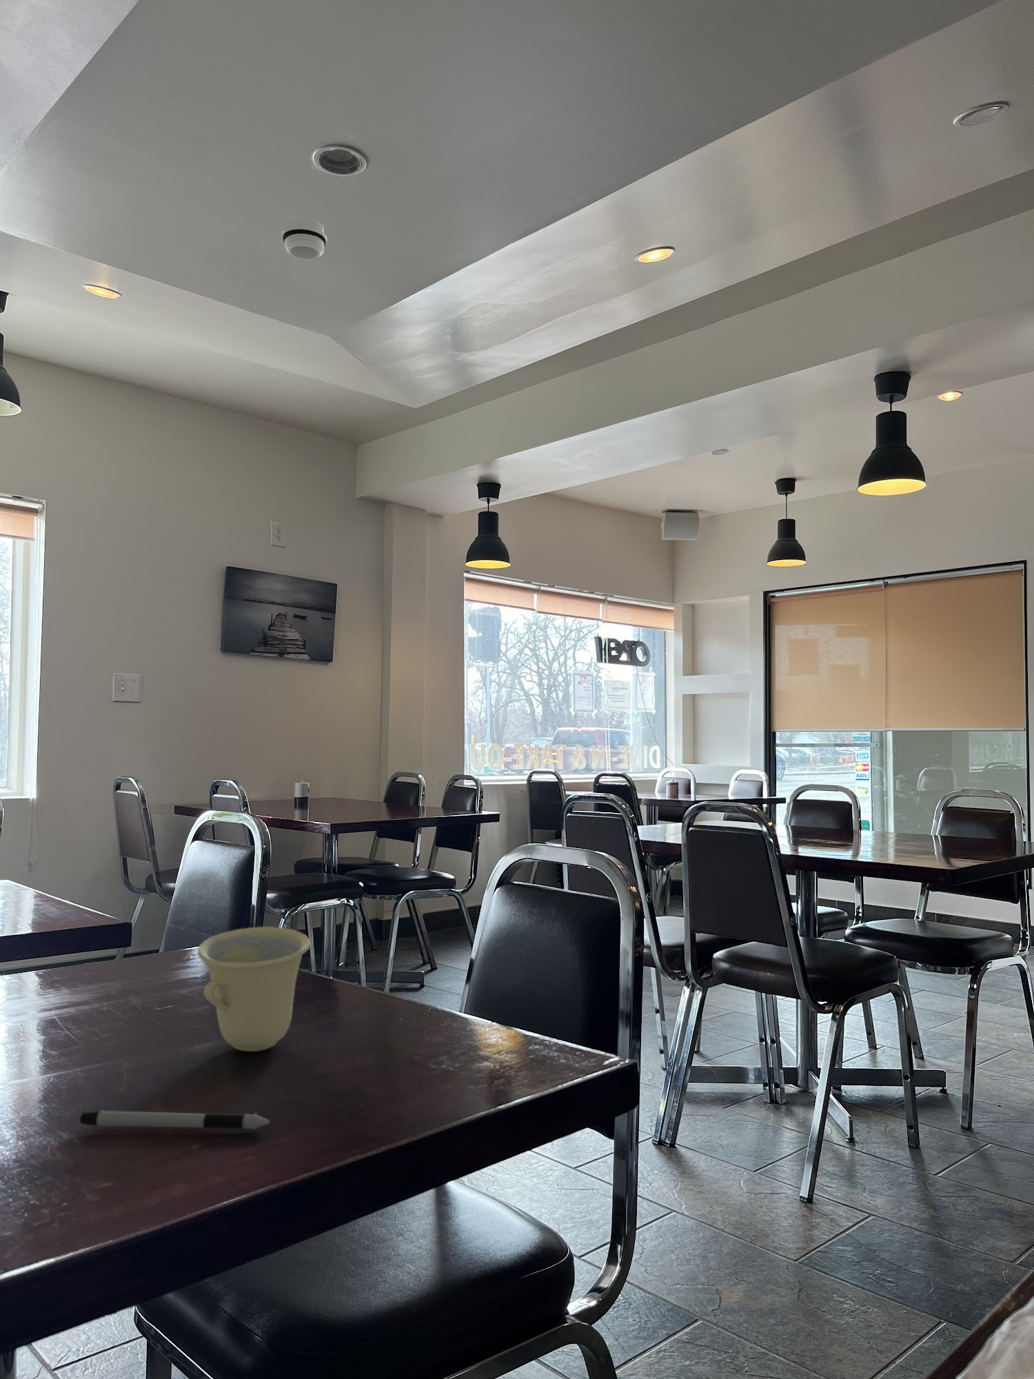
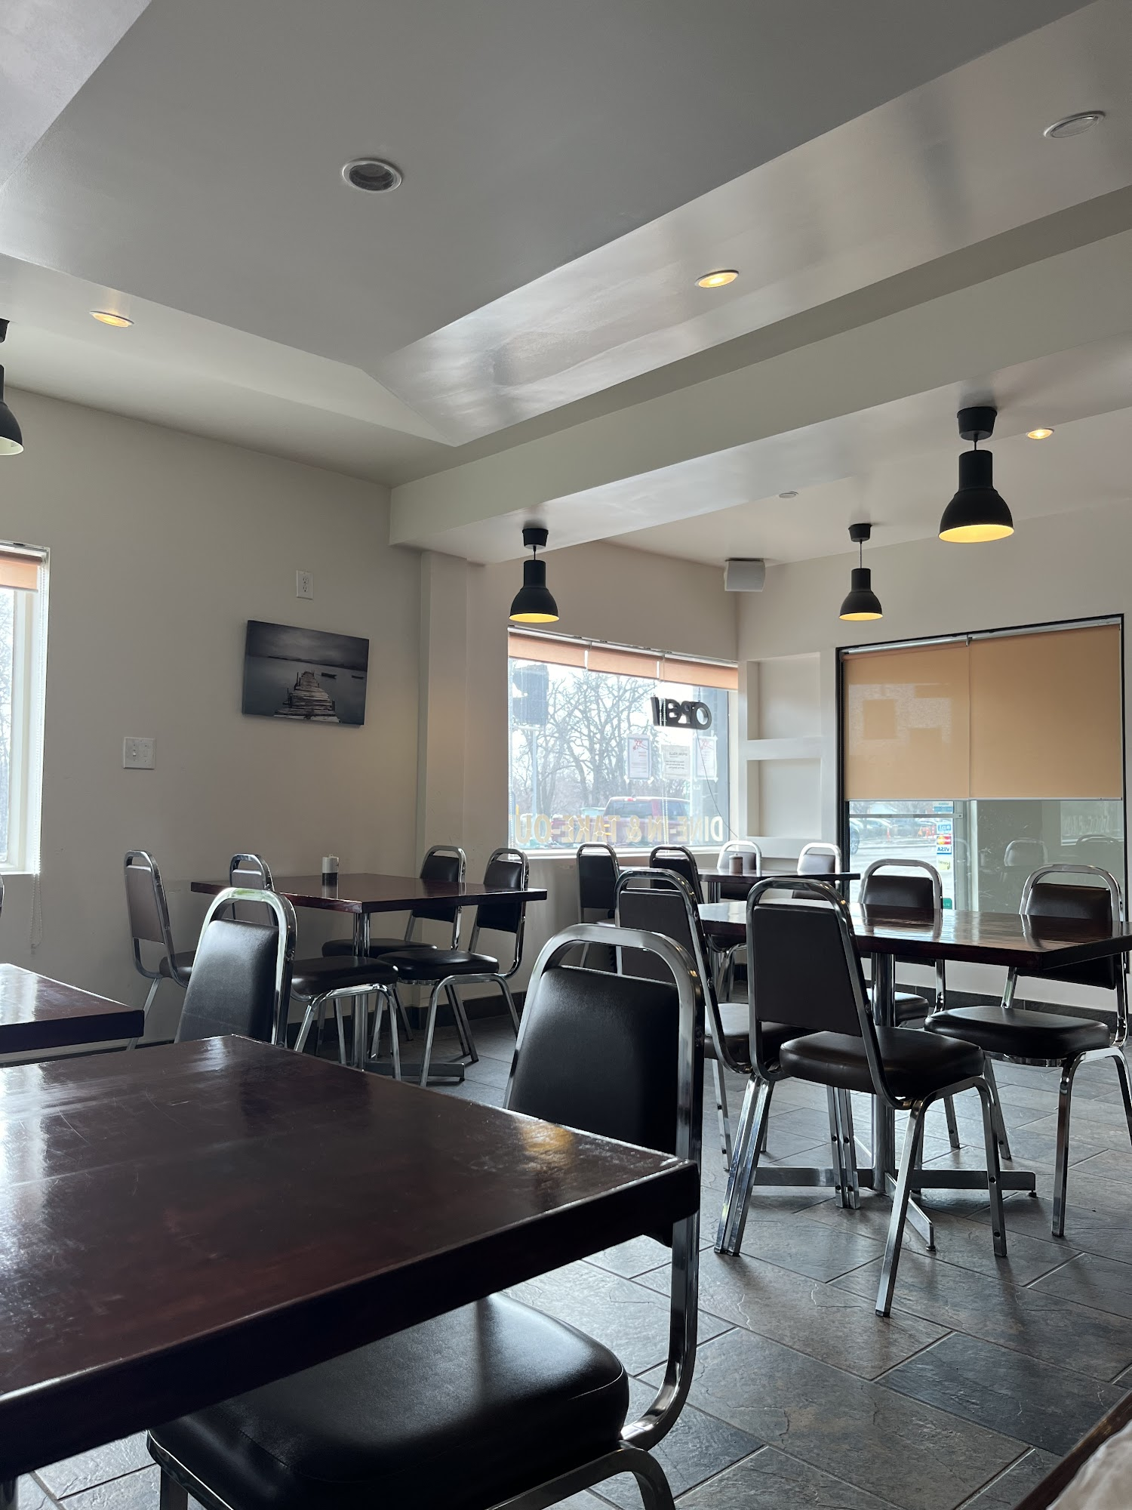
- cup (254, 992)
- pen (176, 1119)
- smoke detector (304, 240)
